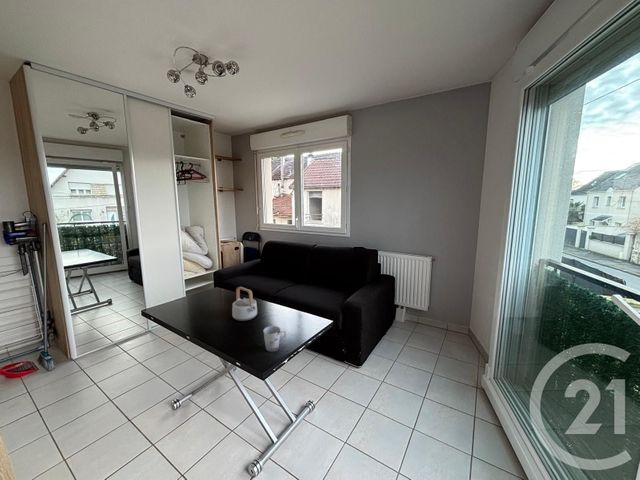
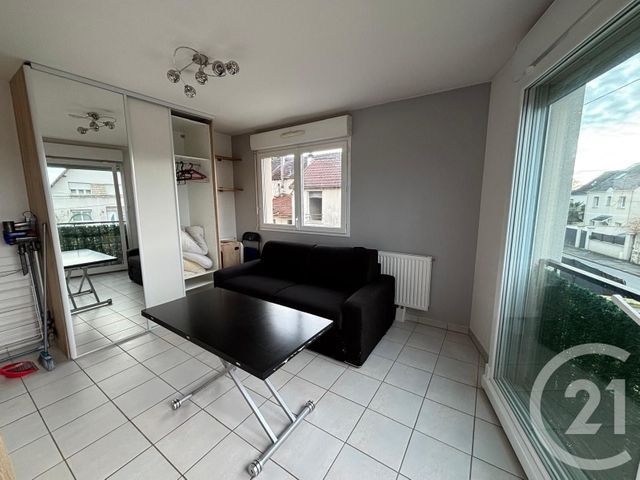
- teapot (245, 303)
- cup (275, 338)
